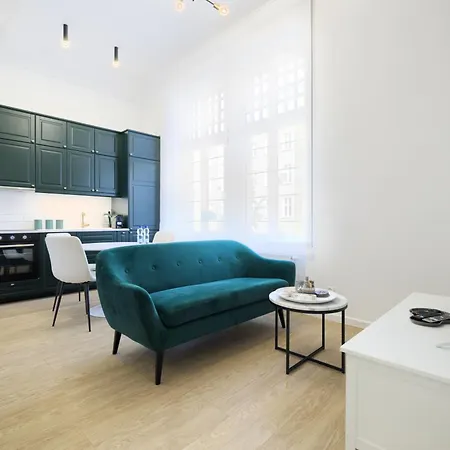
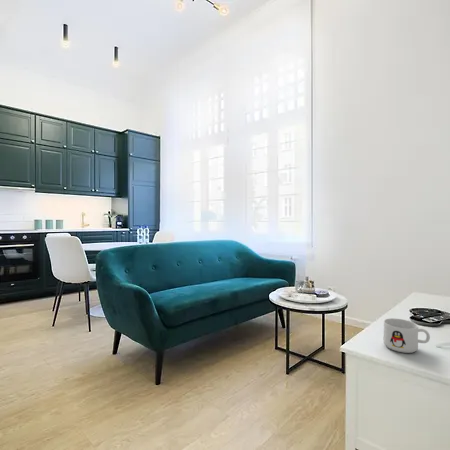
+ mug (406, 335)
